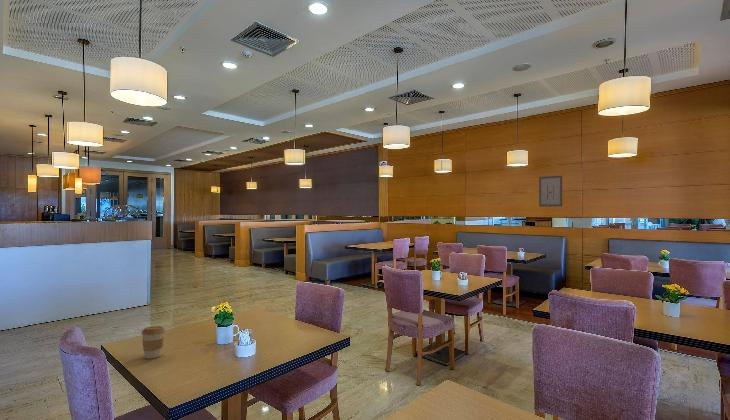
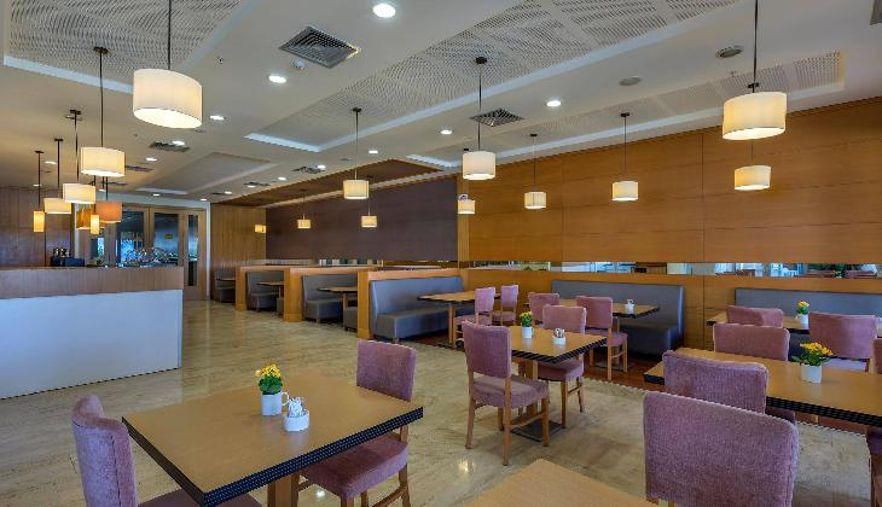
- coffee cup (153, 341)
- wall art (550, 191)
